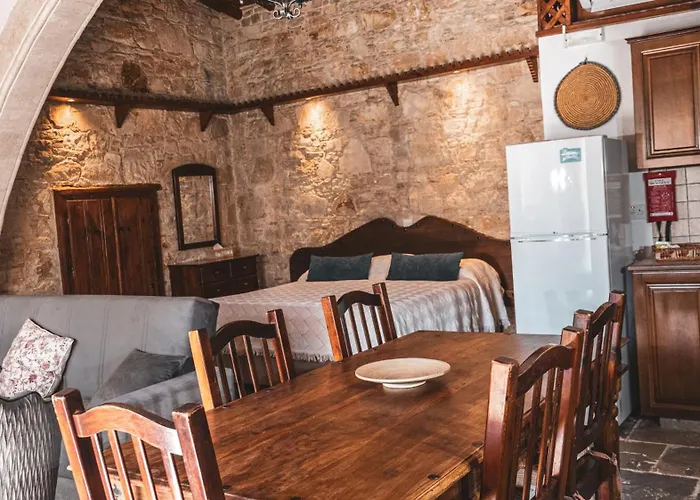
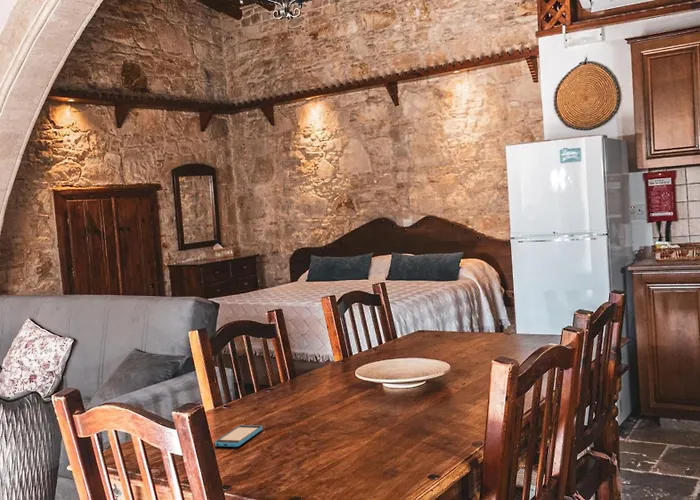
+ smartphone (239, 435)
